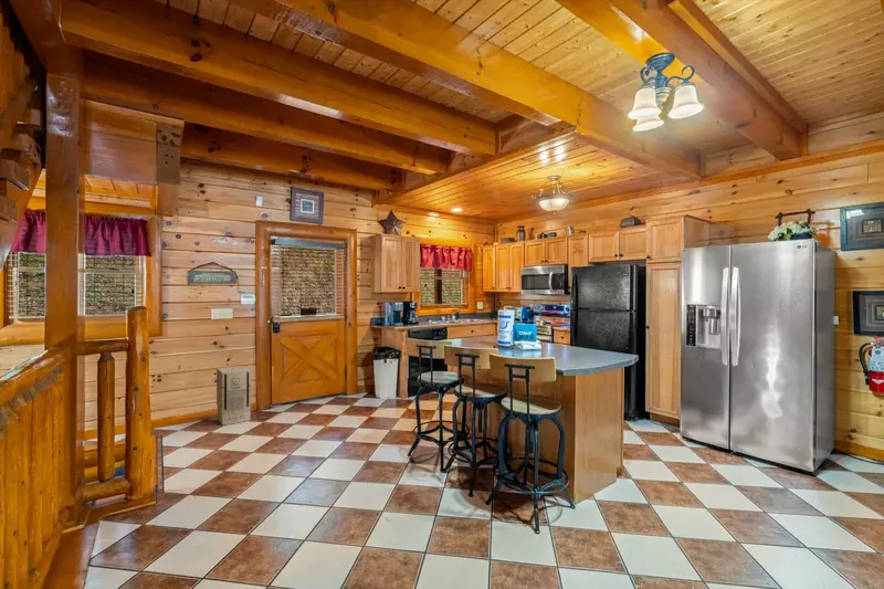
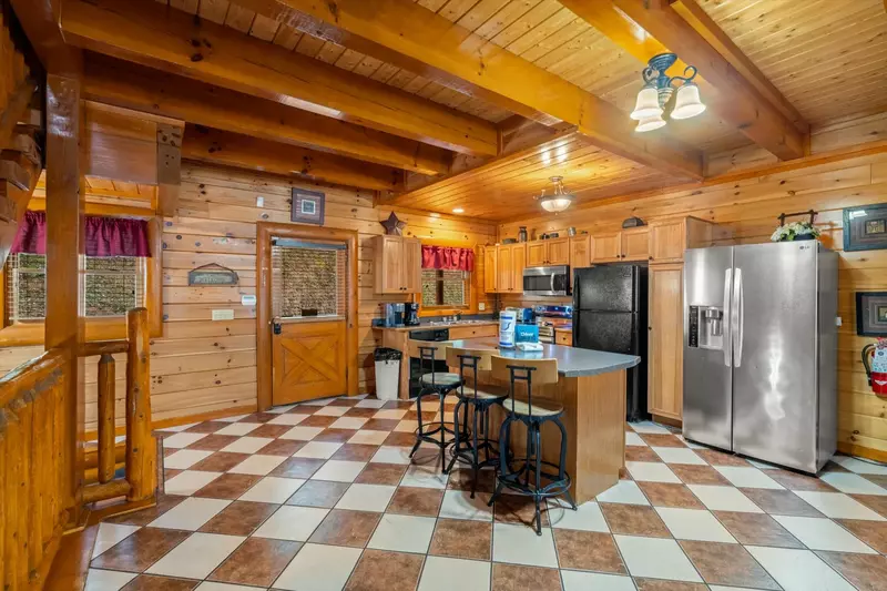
- air purifier (233, 393)
